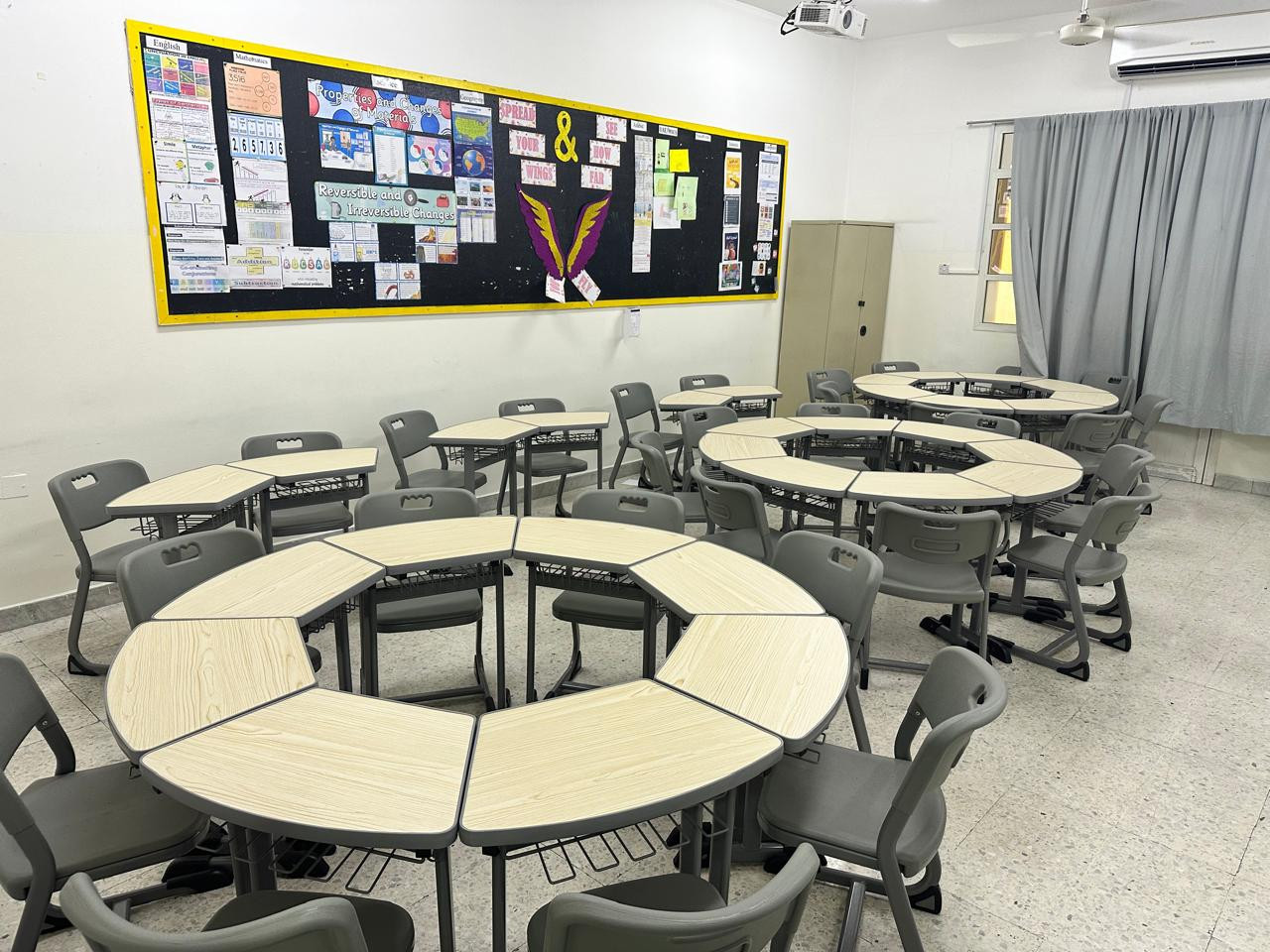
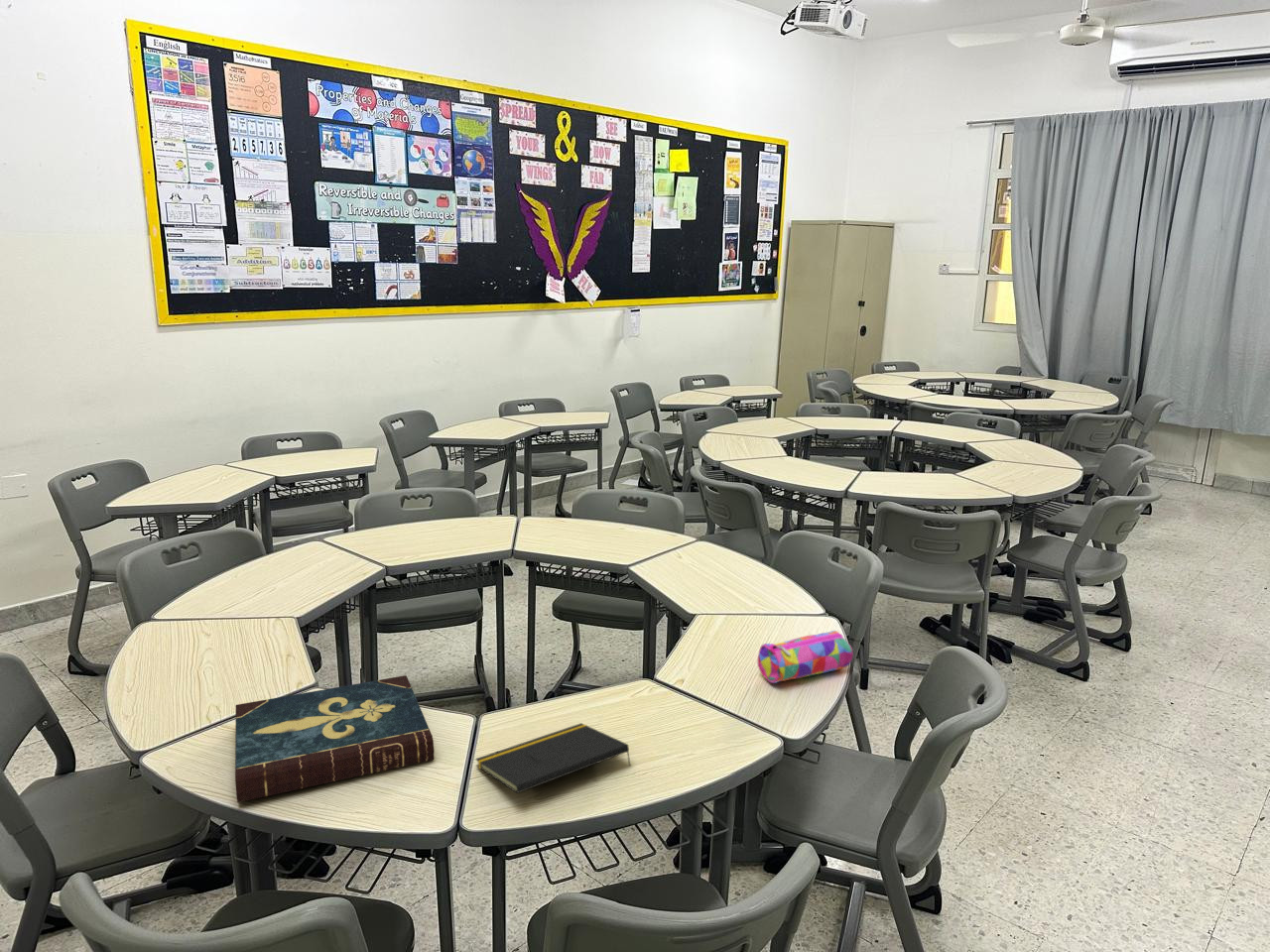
+ book (331, 733)
+ notepad (552, 755)
+ pencil case (804, 655)
